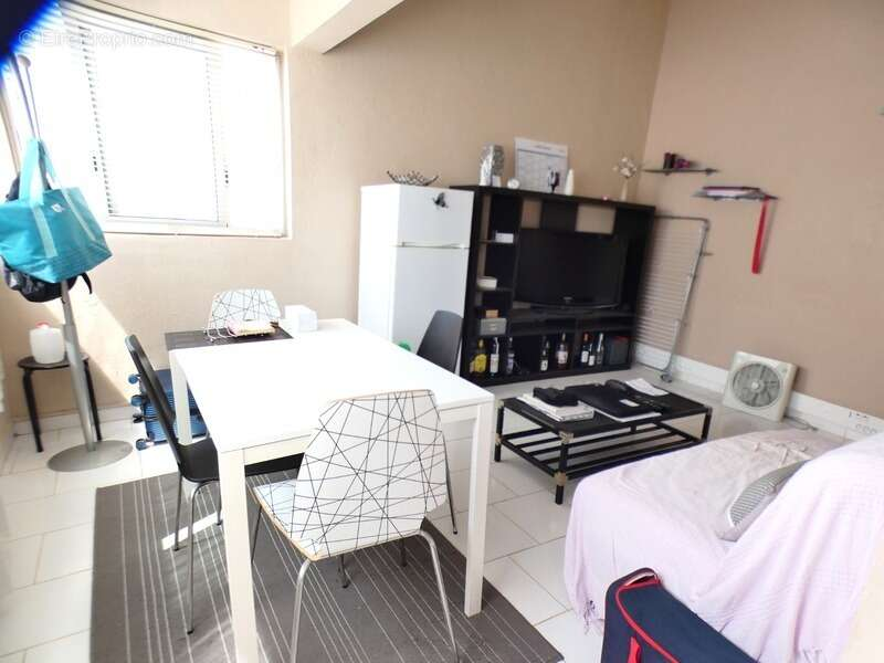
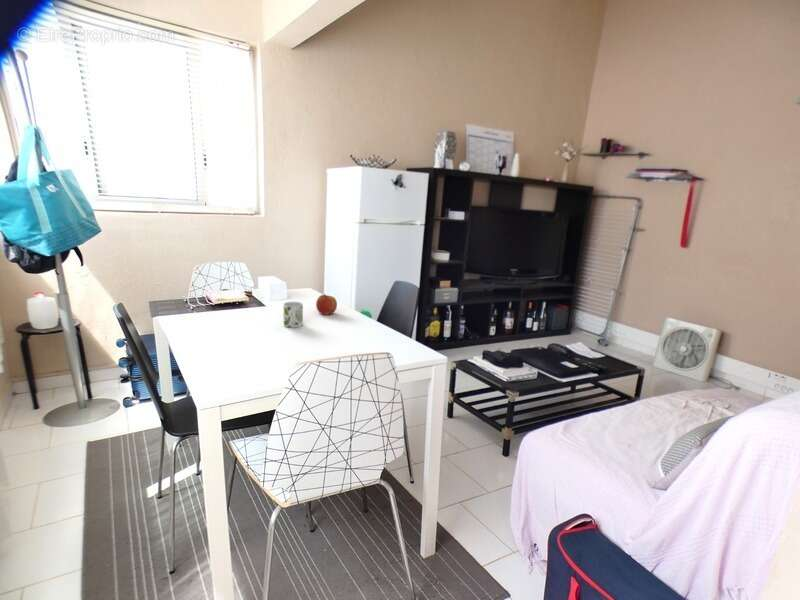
+ mug (293, 315)
+ fruit (326, 303)
